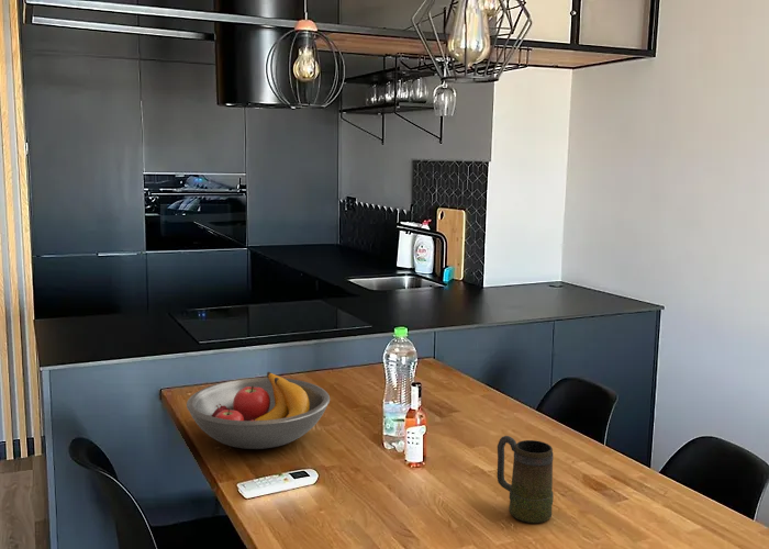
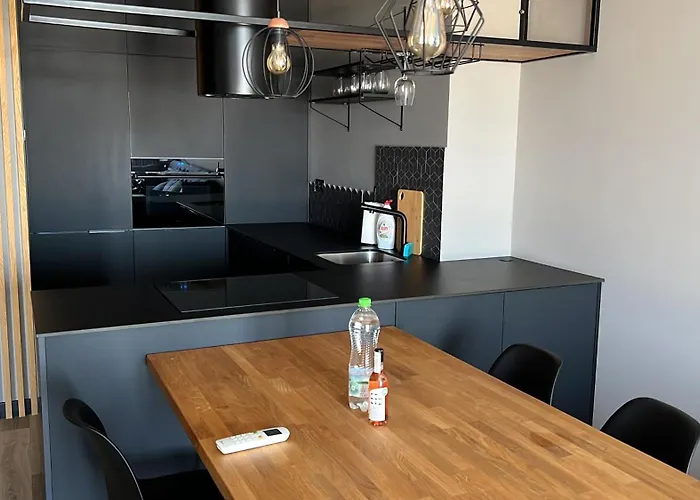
- fruit bowl (259, 412)
- mug (524, 475)
